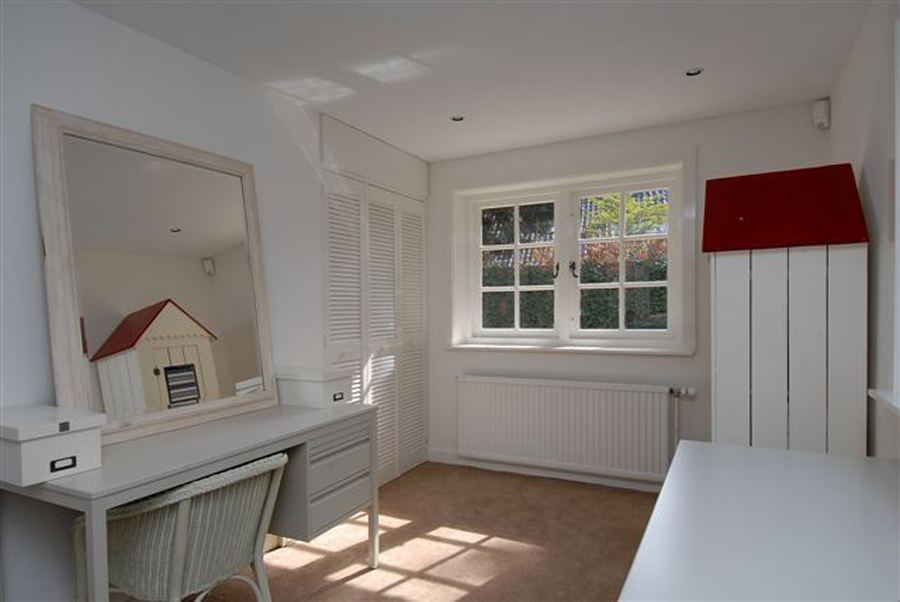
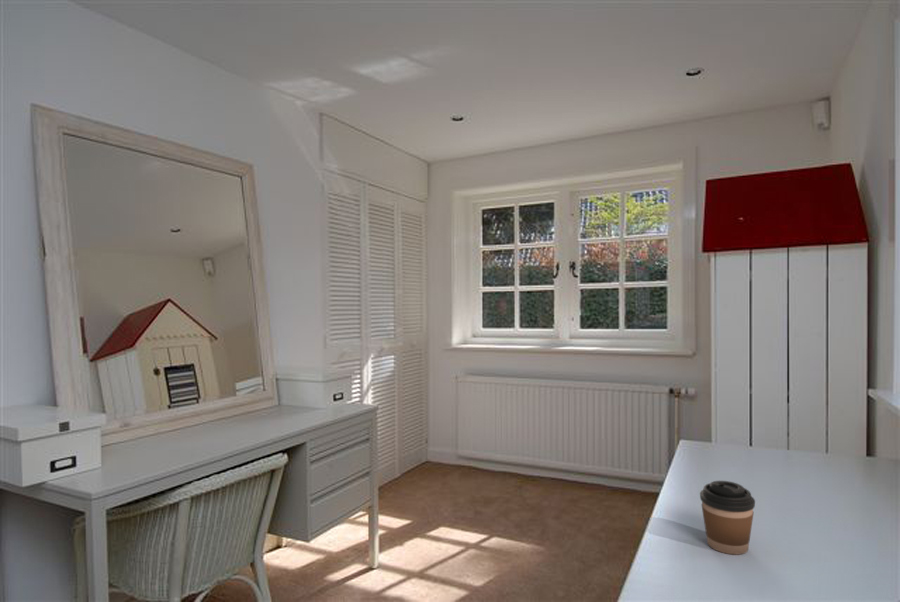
+ coffee cup (727, 513)
